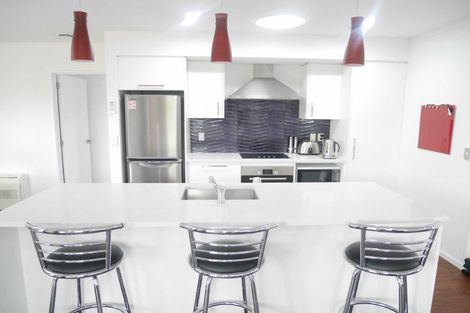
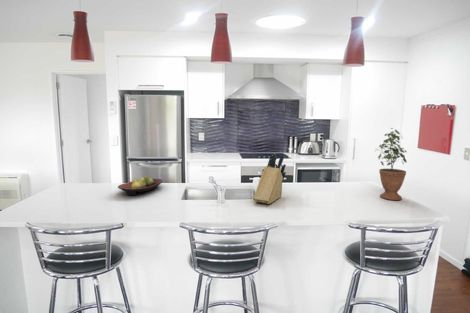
+ fruit bowl (141, 184)
+ potted plant (389, 163)
+ knife block (271, 176)
